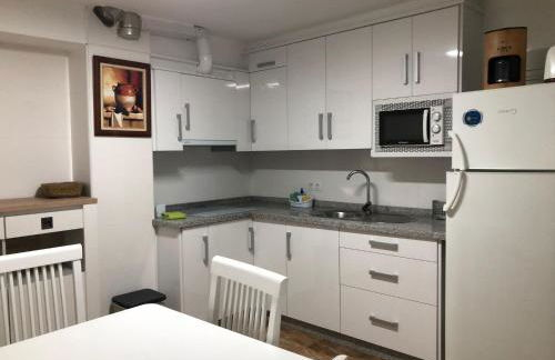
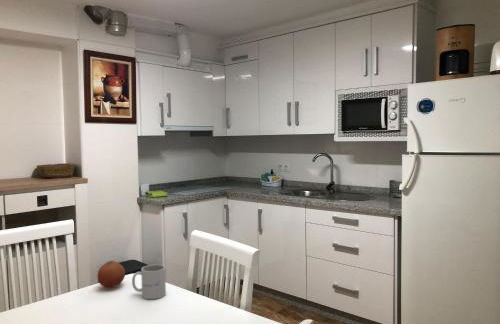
+ mug (149, 280)
+ fruit (111, 273)
